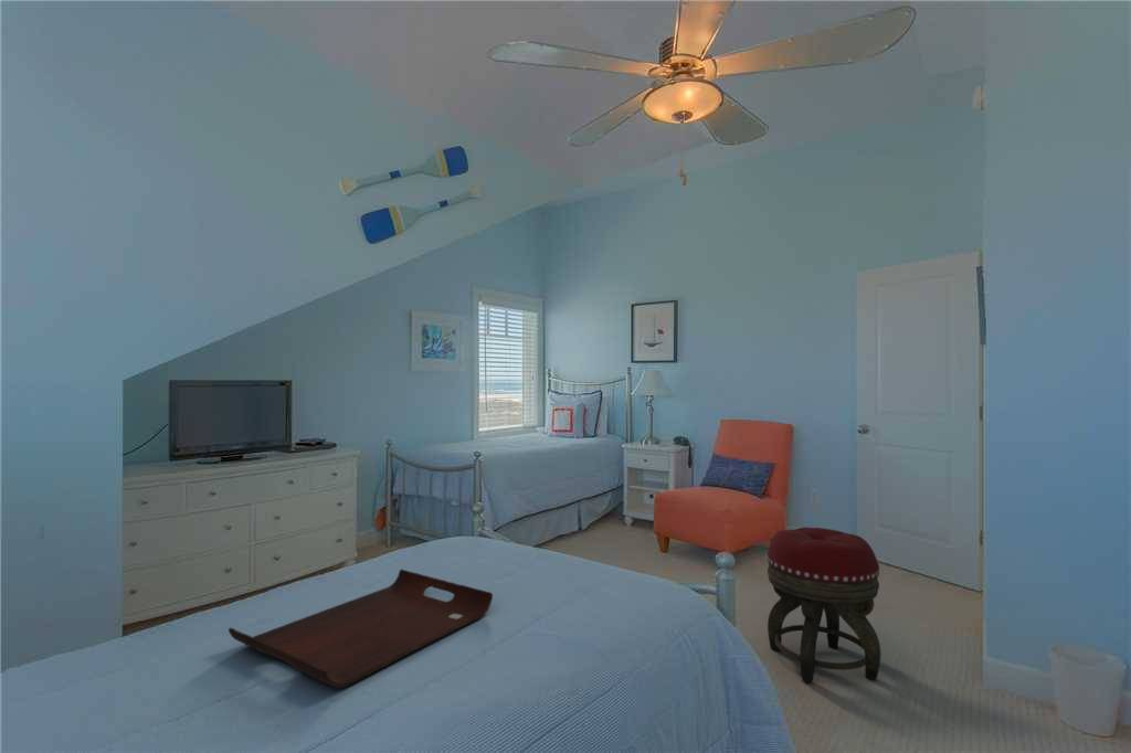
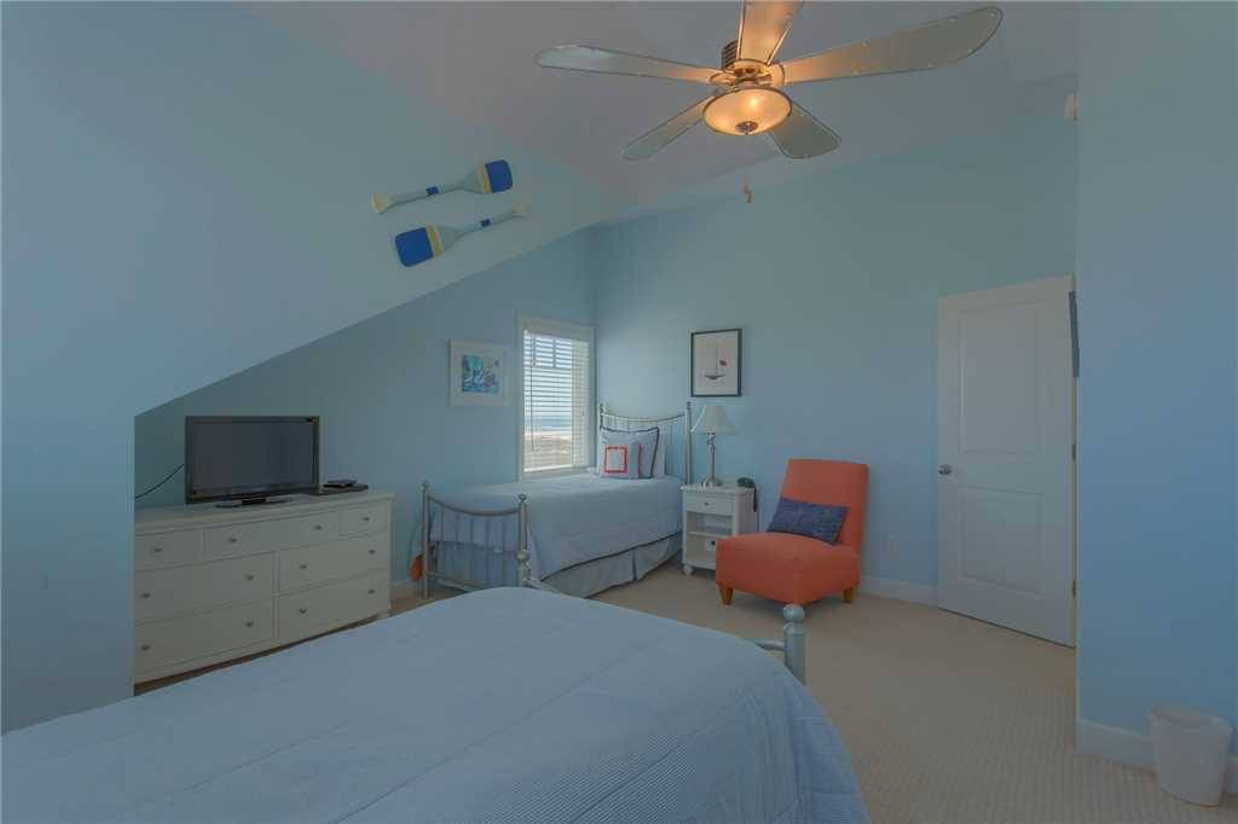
- footstool (821, 597)
- serving tray (371, 618)
